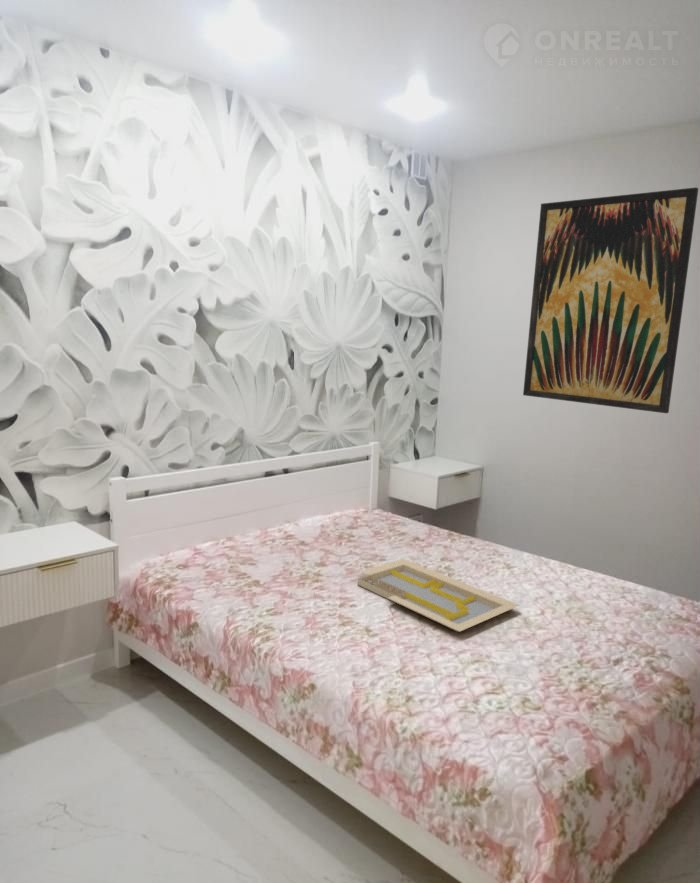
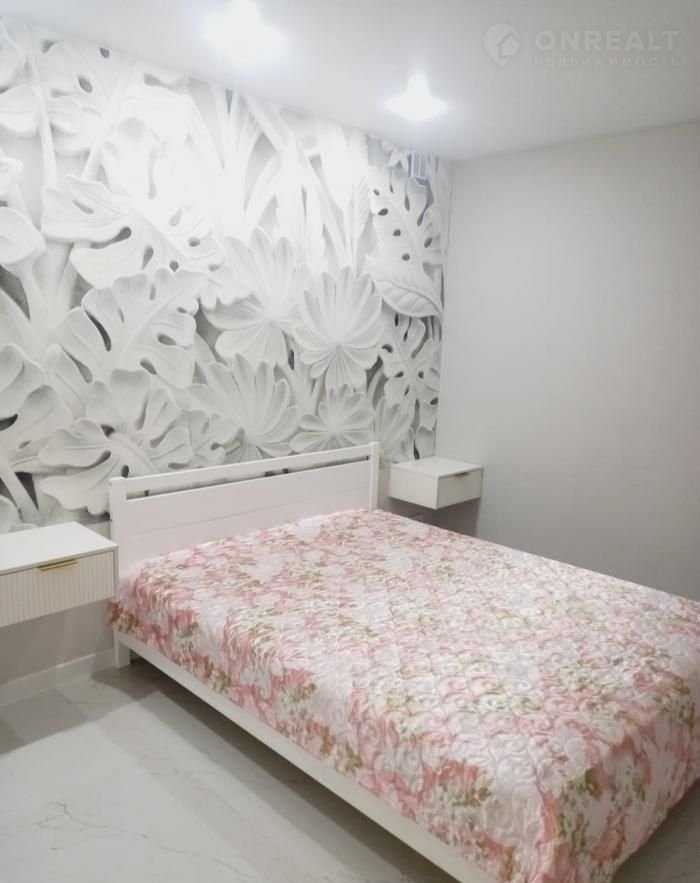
- serving tray (427, 593)
- wall art (601, 302)
